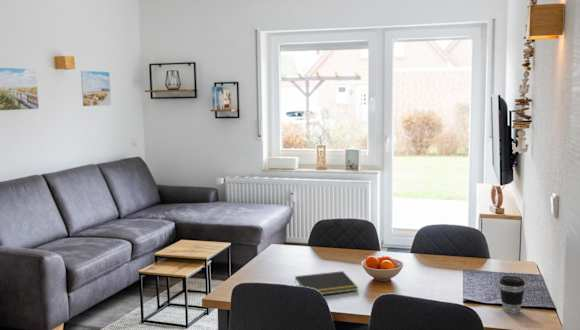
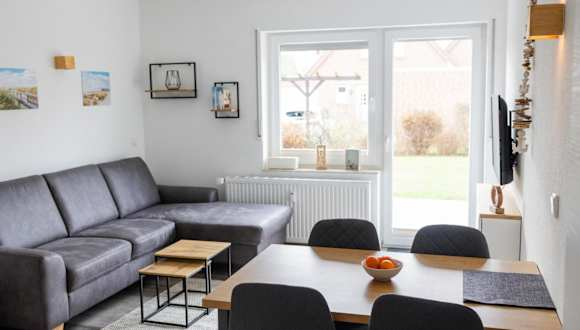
- notepad (326, 283)
- coffee cup (511, 294)
